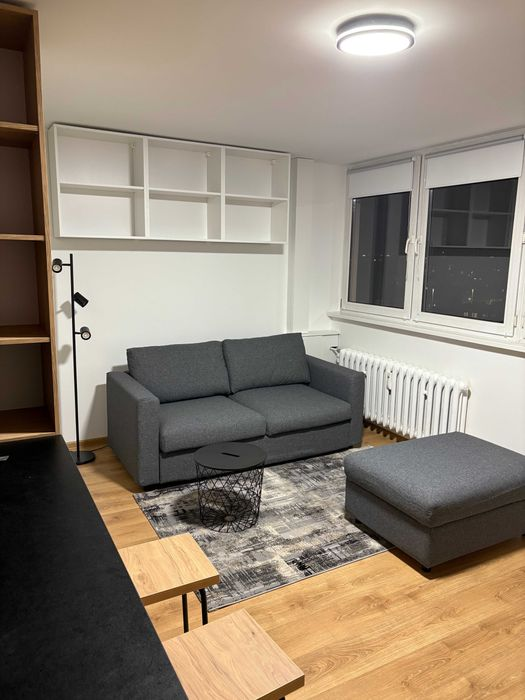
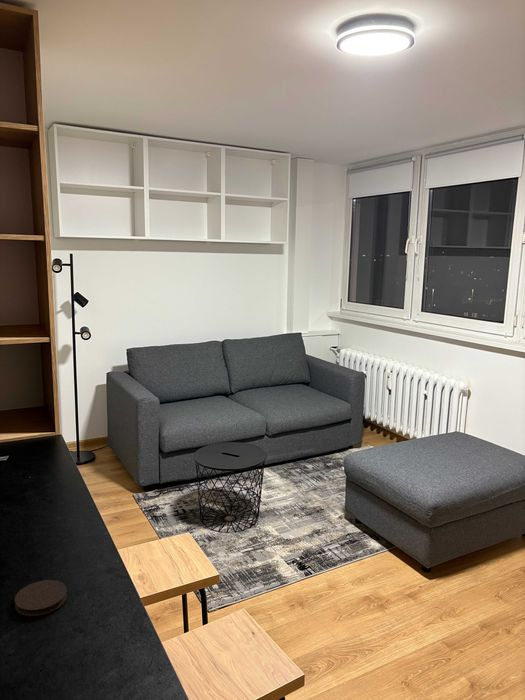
+ coaster (41, 597)
